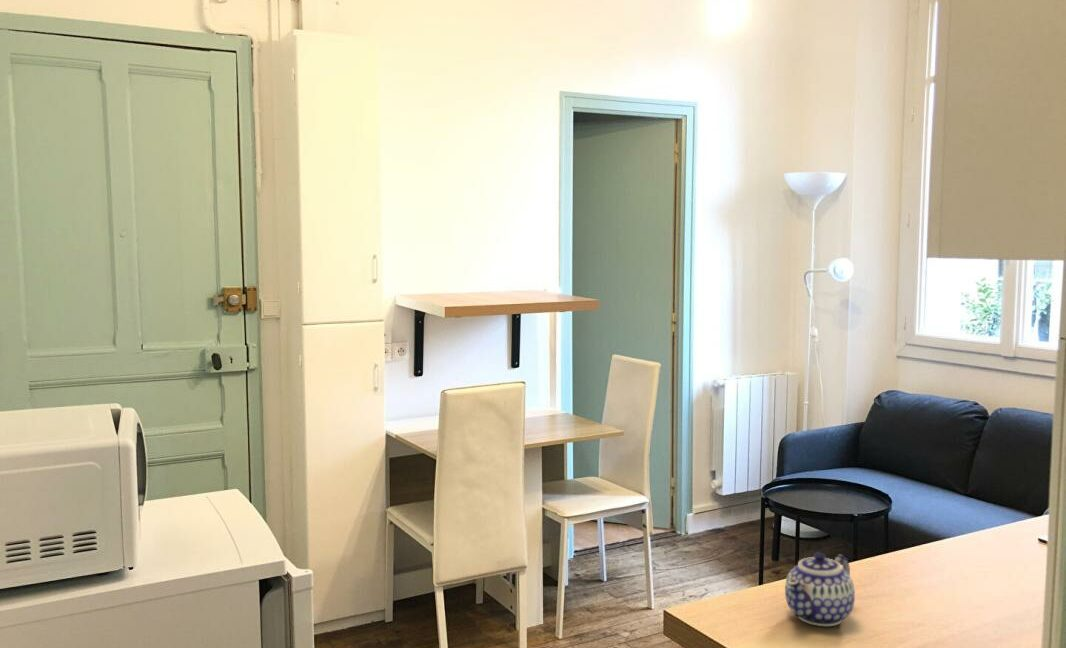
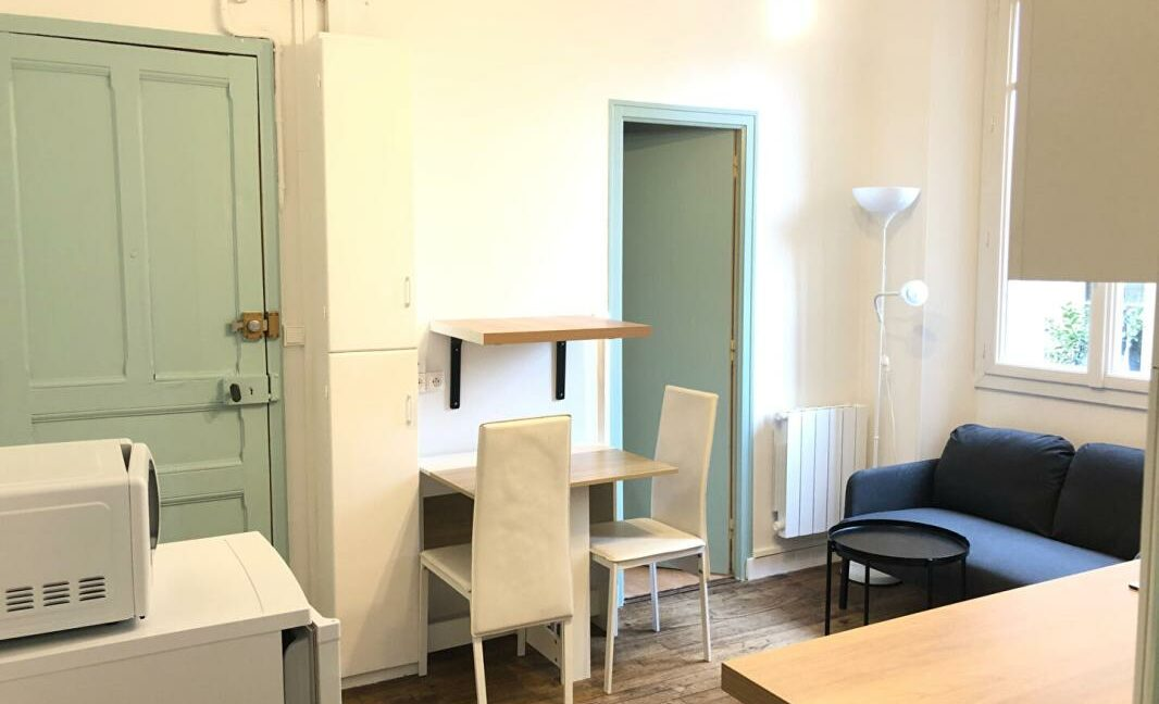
- teapot (819, 585)
